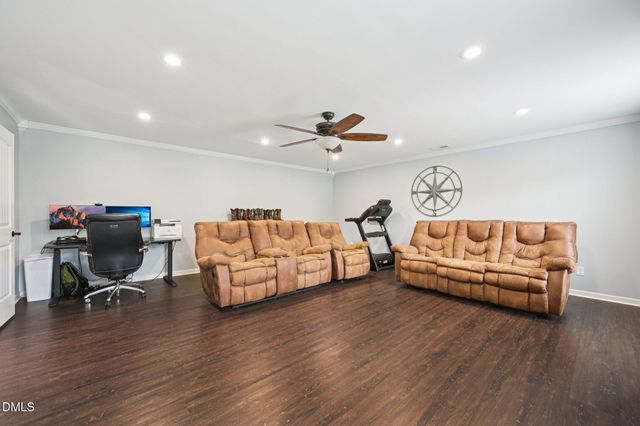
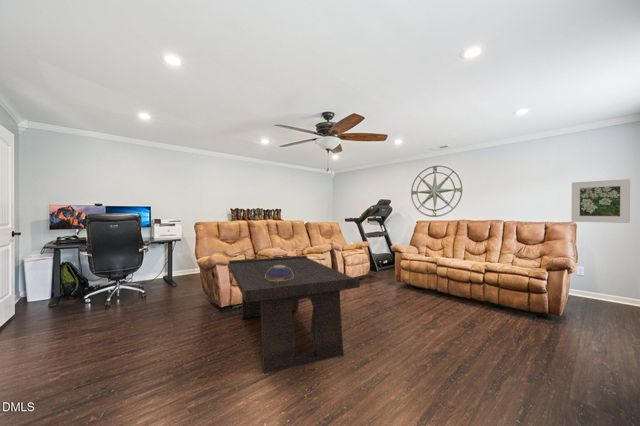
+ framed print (599, 201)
+ coffee table (284, 300)
+ decorative bowl (279, 271)
